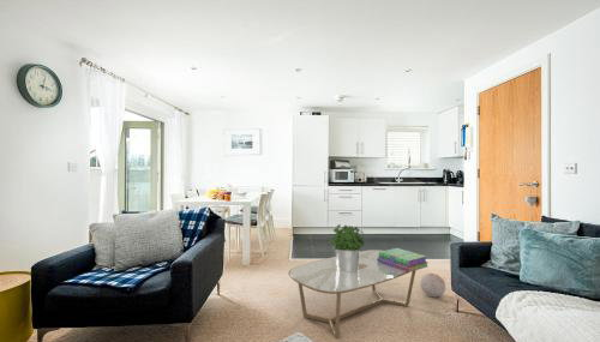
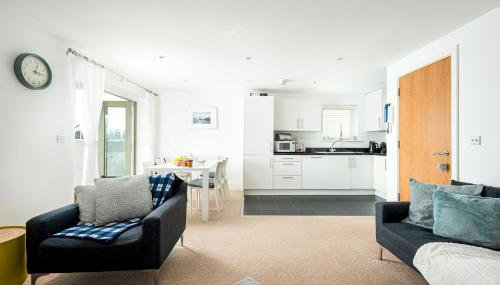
- potted plant (344, 245)
- stack of books (402, 258)
- decorative ball (432, 284)
- coffee table (358, 288)
